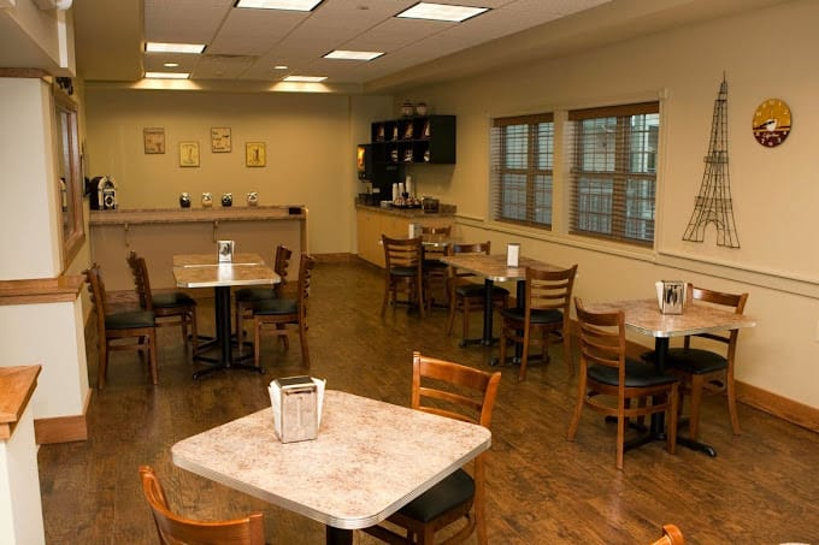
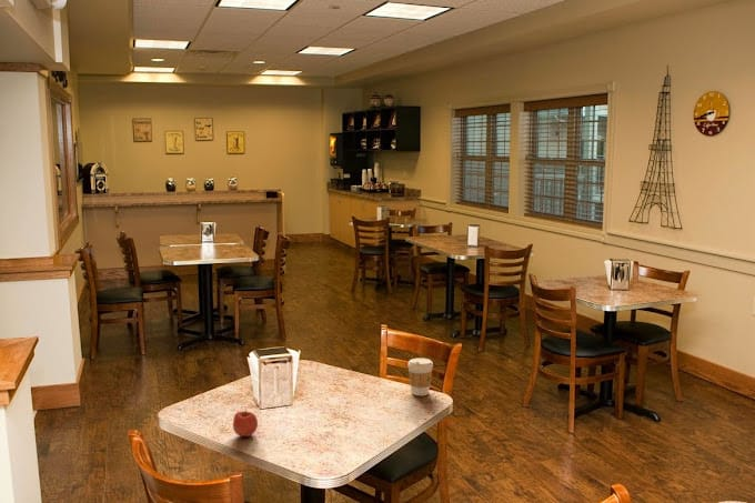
+ apple (245, 422)
+ coffee cup (420, 375)
